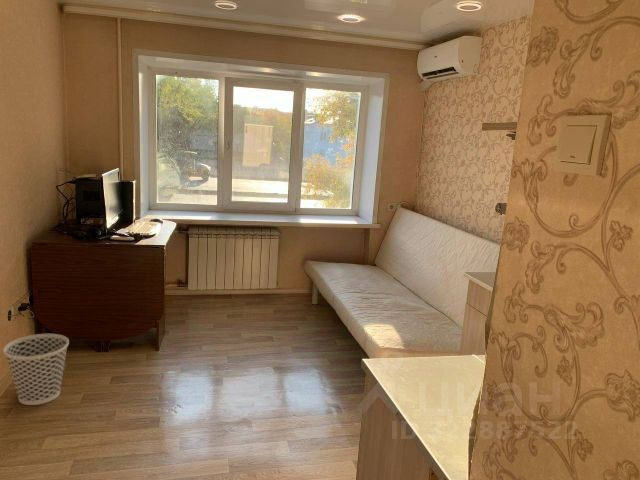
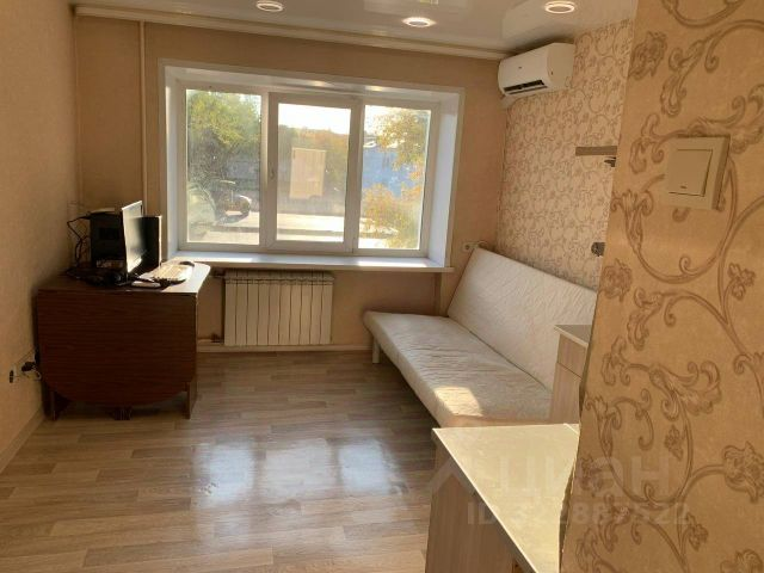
- wastebasket (38, 370)
